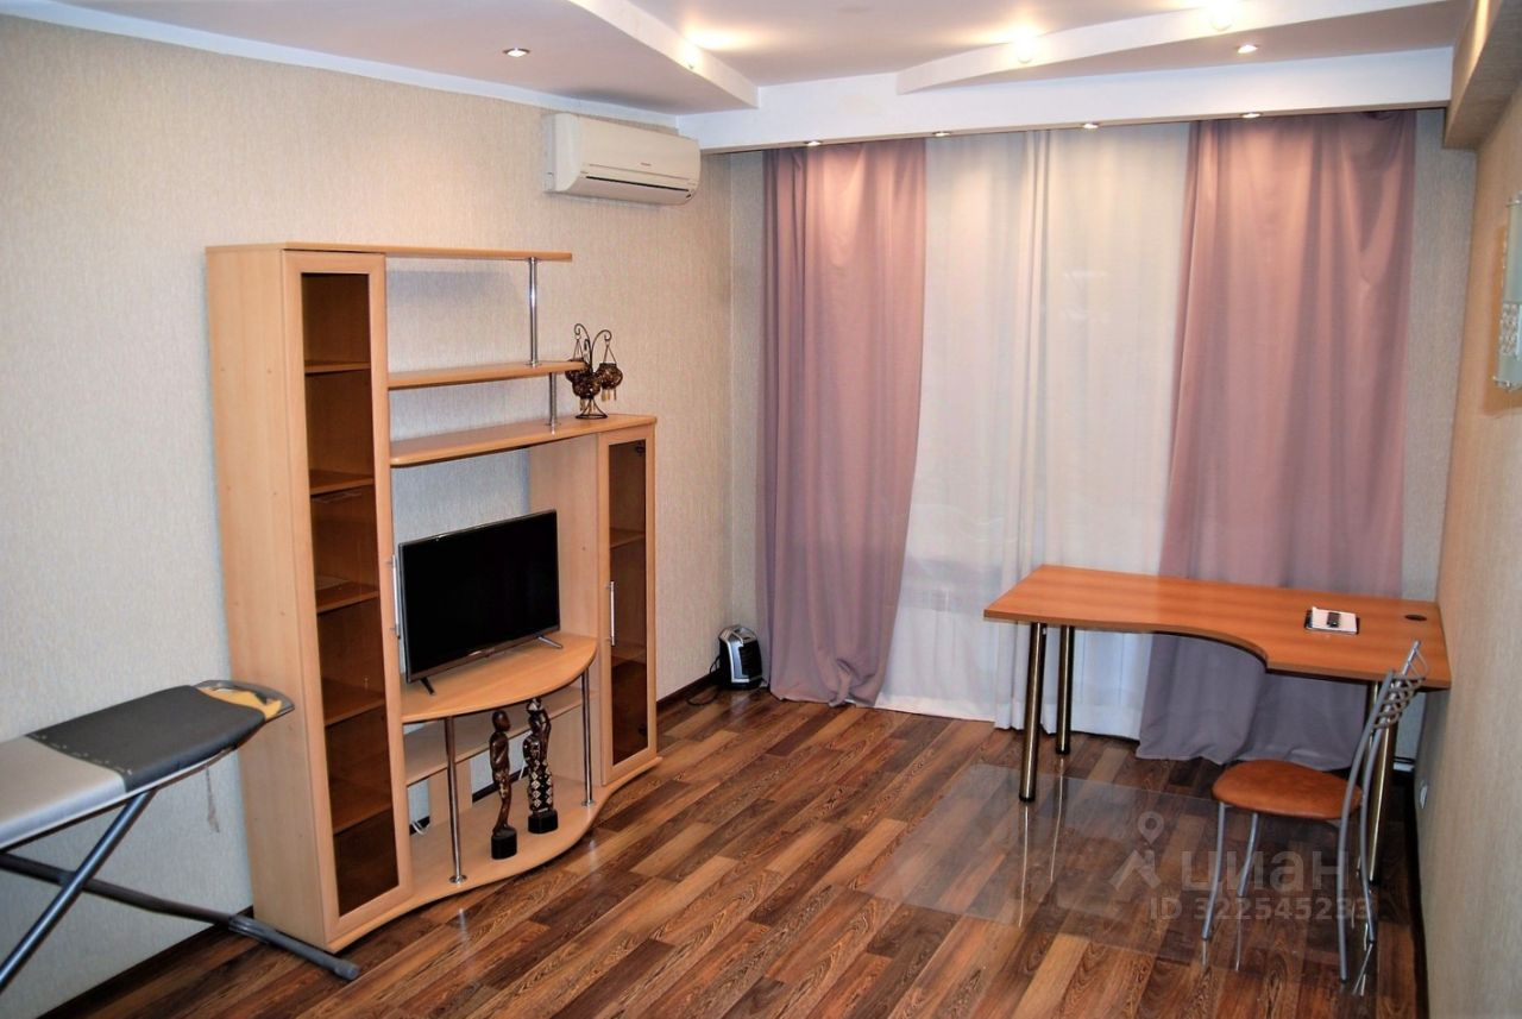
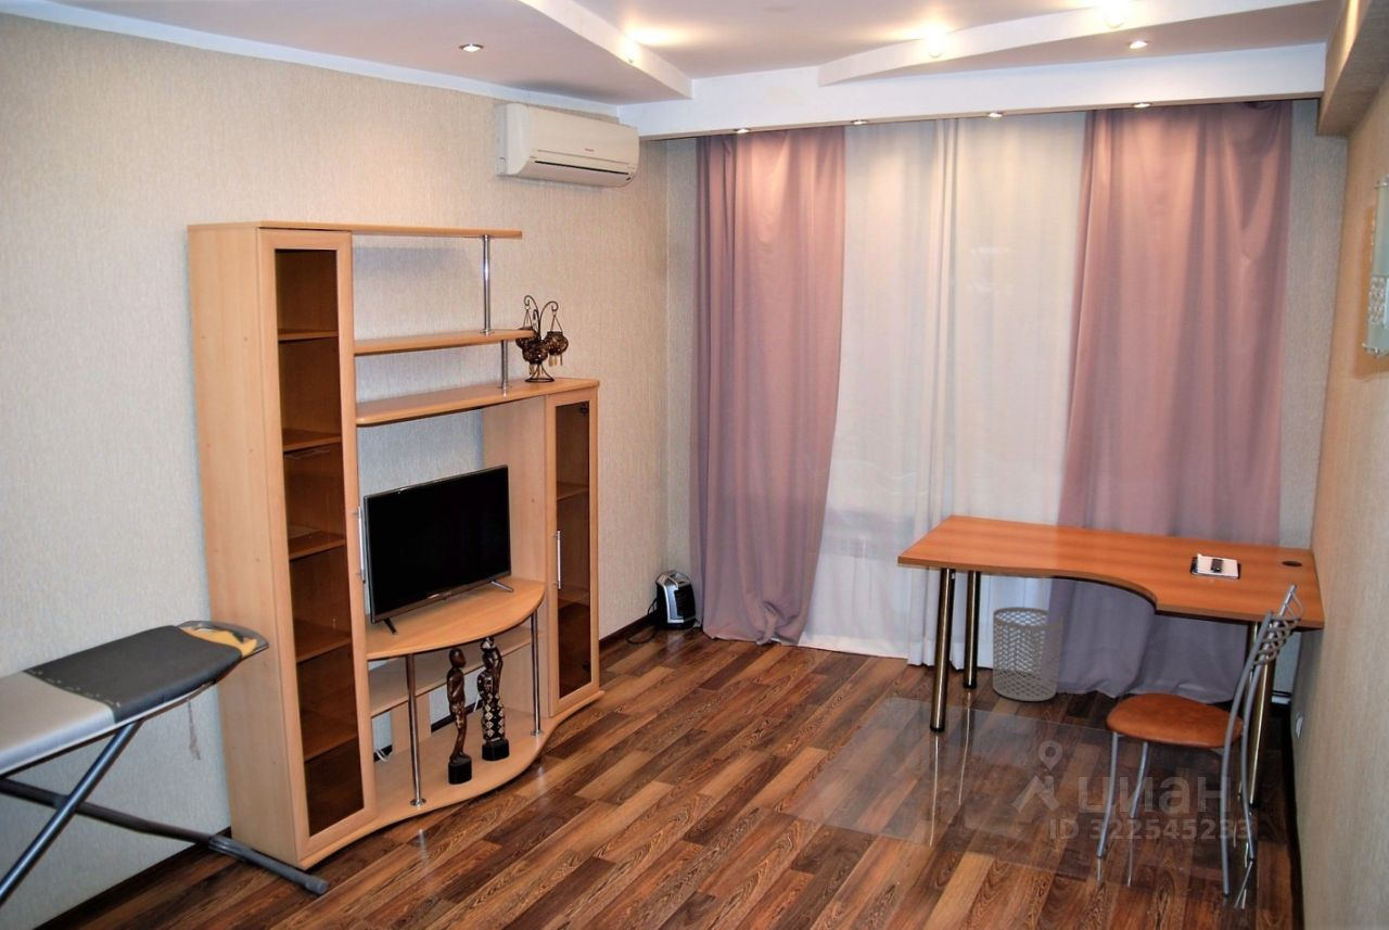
+ waste bin (1025, 653)
